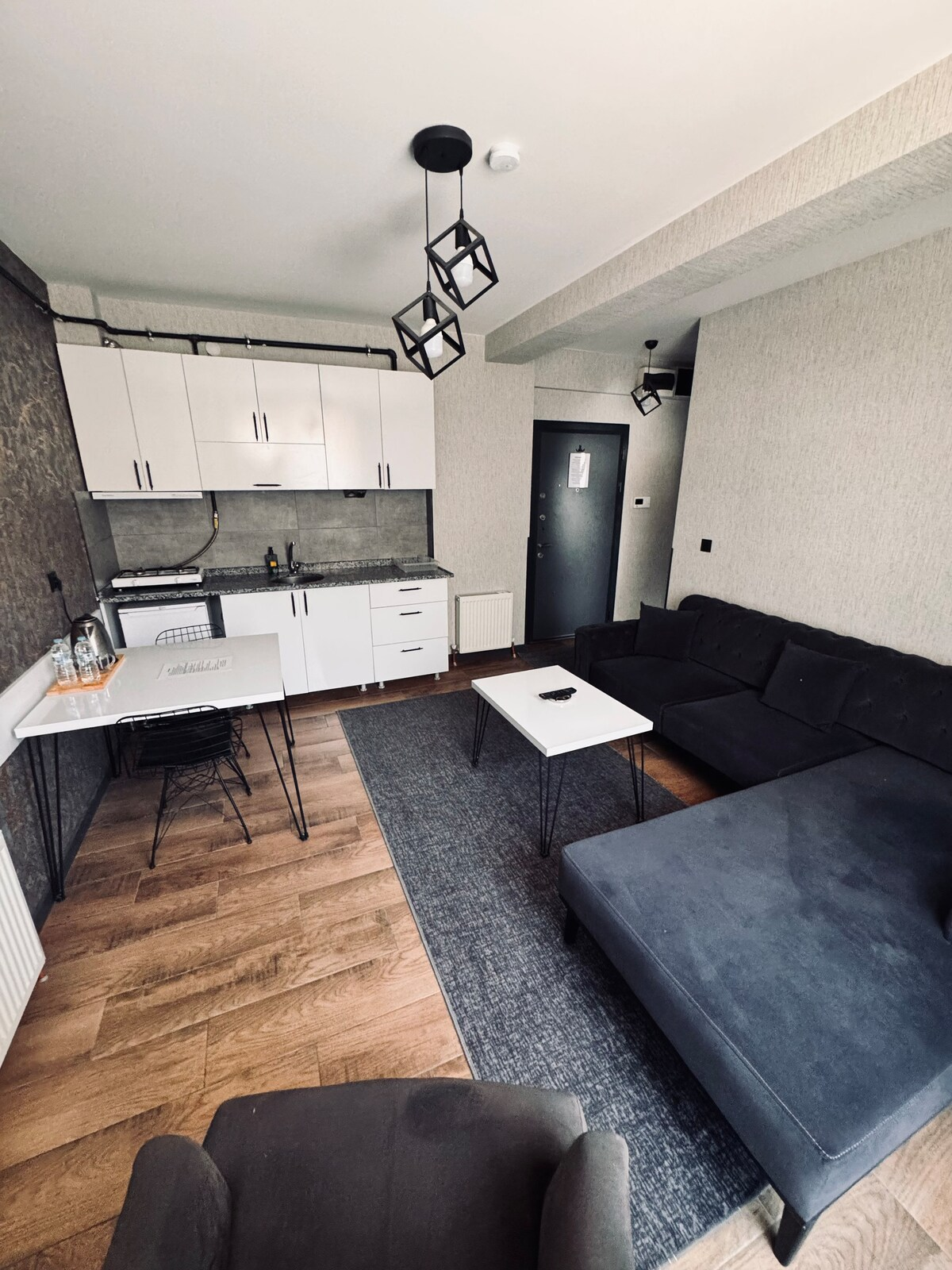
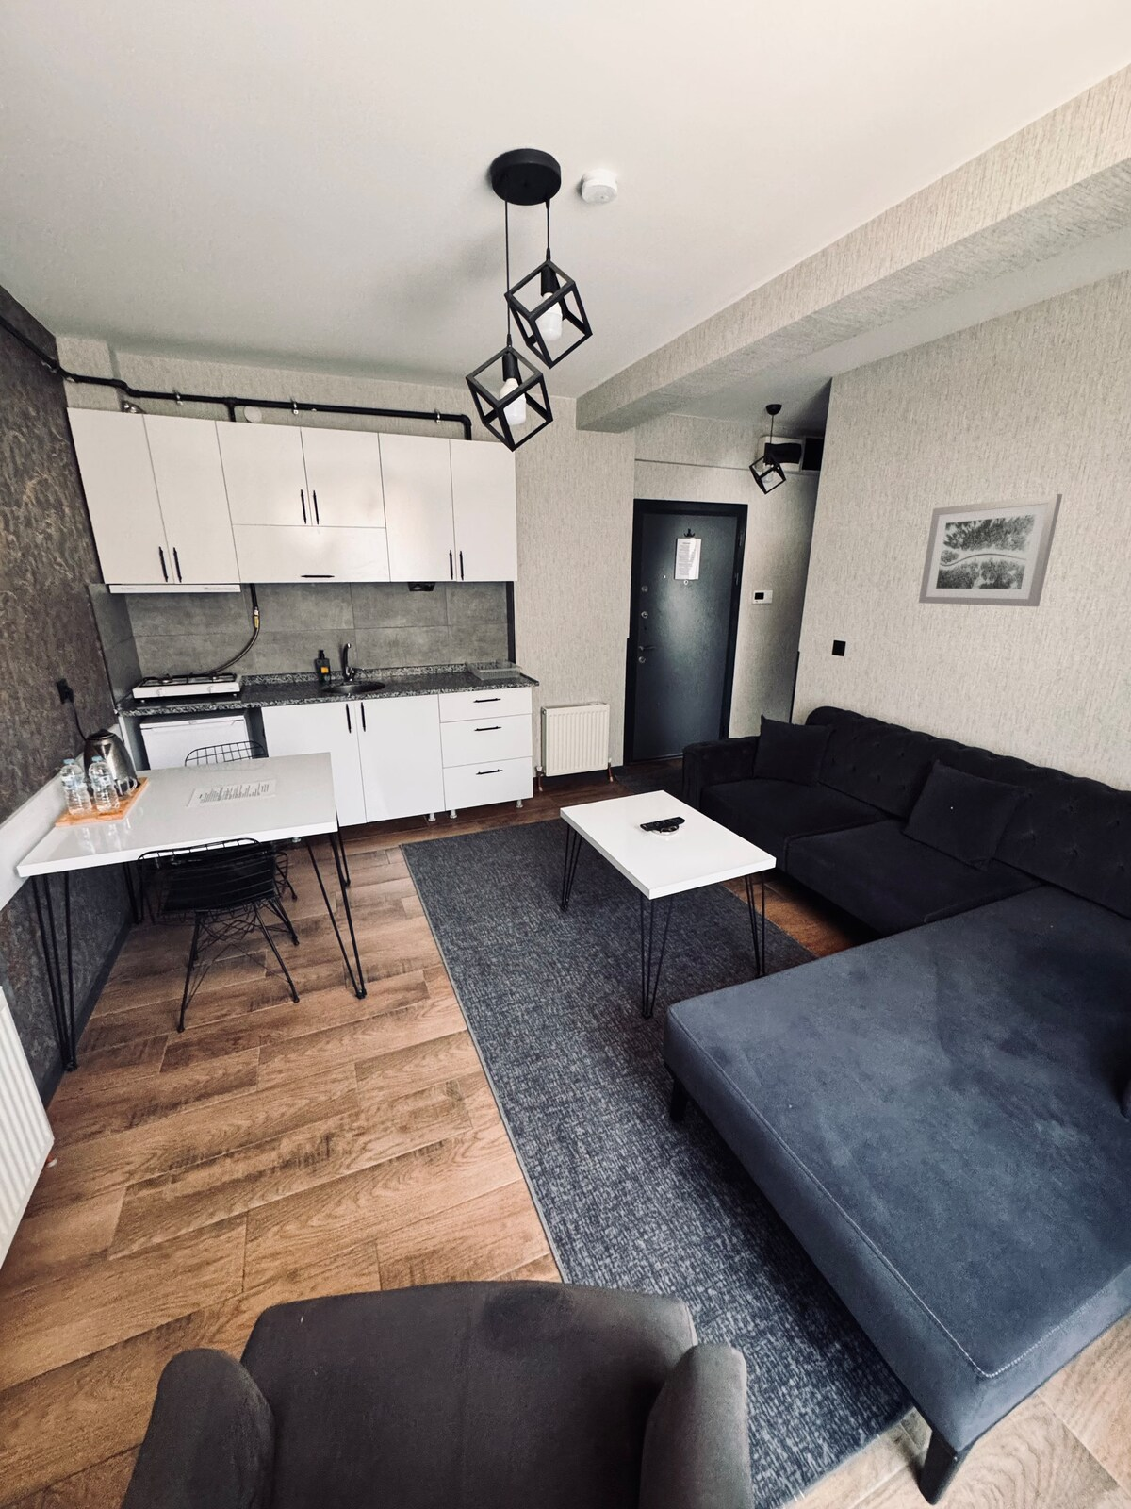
+ wall art (982, 554)
